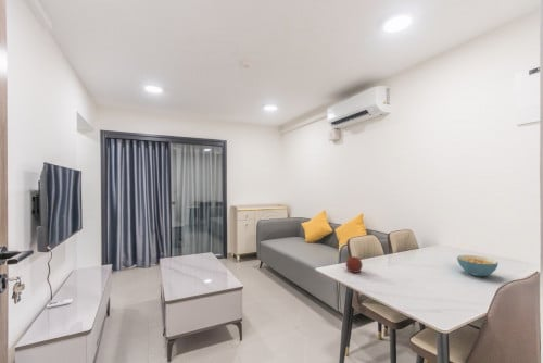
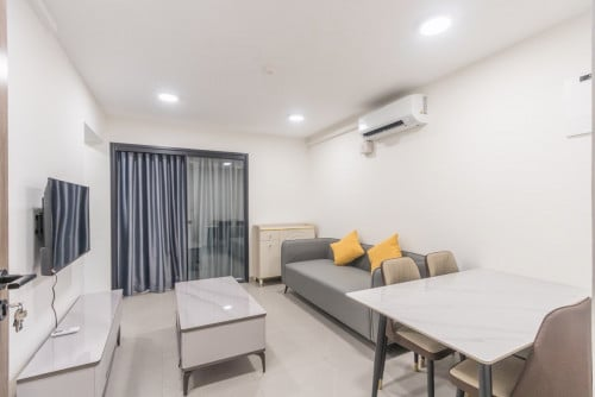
- fruit (354, 263)
- cereal bowl (477, 266)
